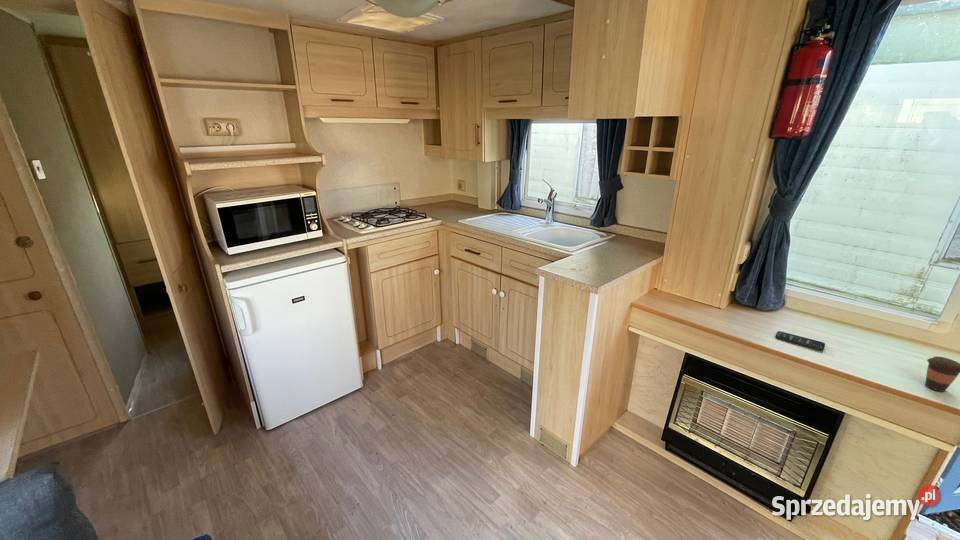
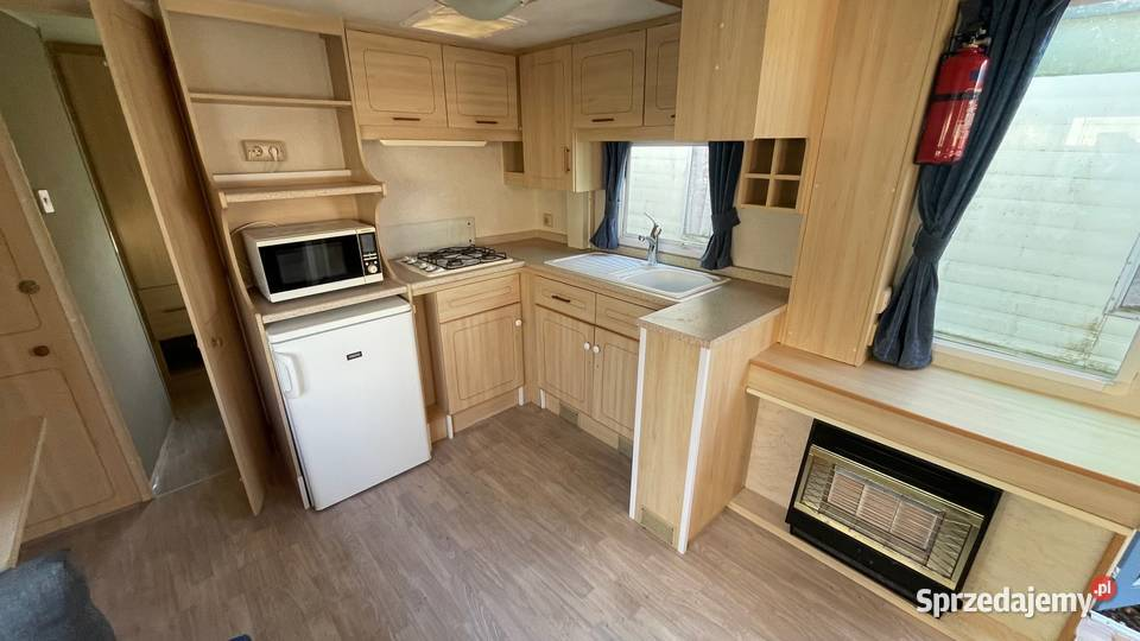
- coffee cup (940, 374)
- smartphone (799, 340)
